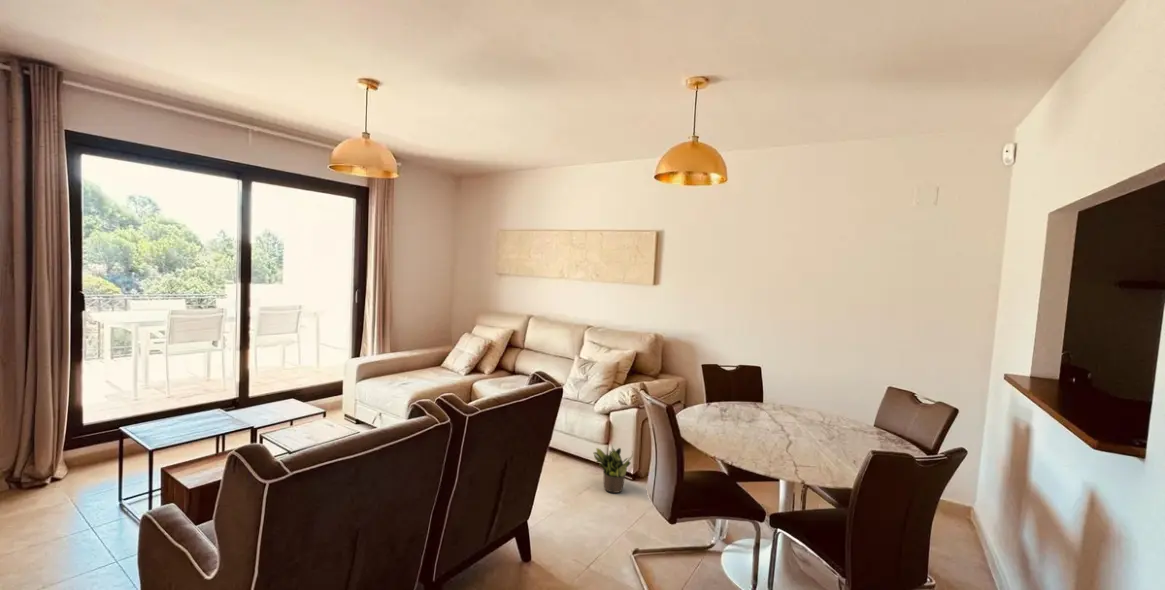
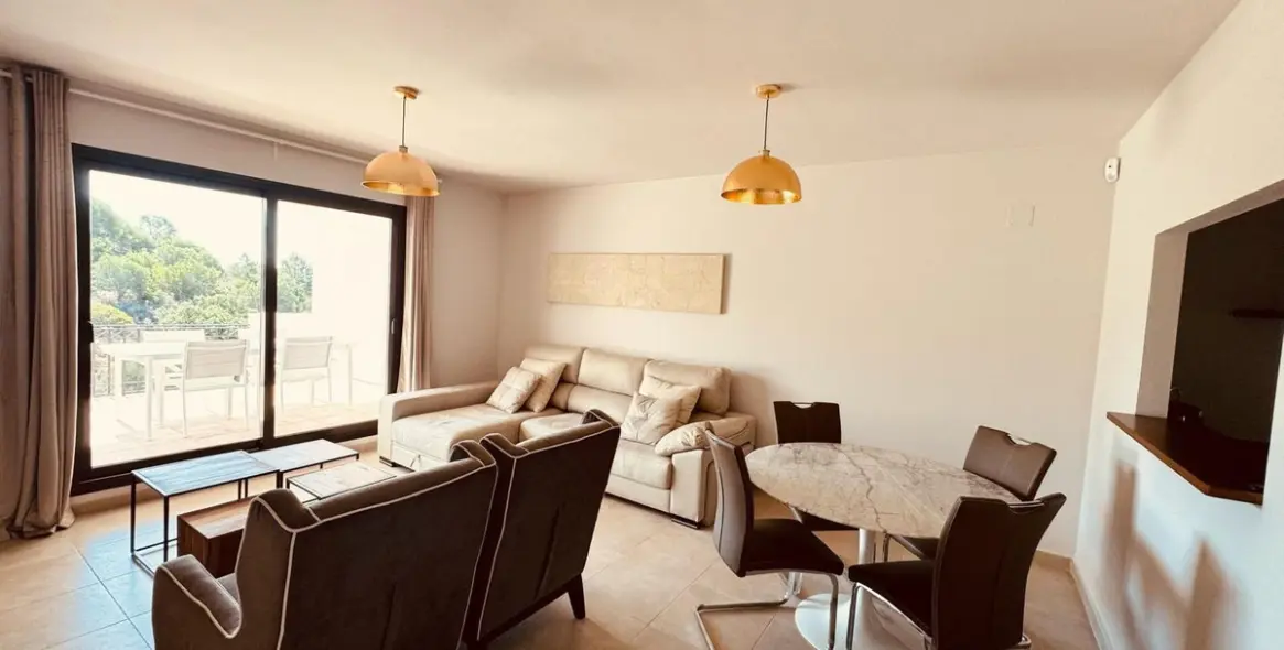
- potted plant (611, 465)
